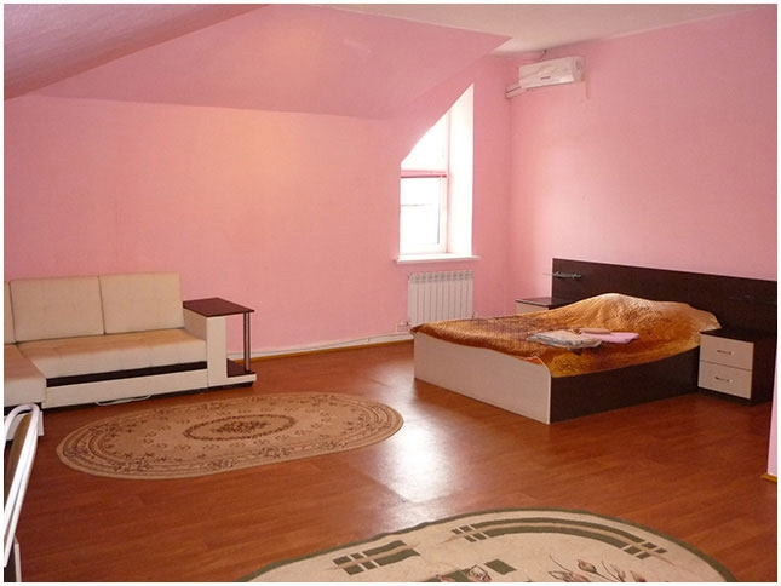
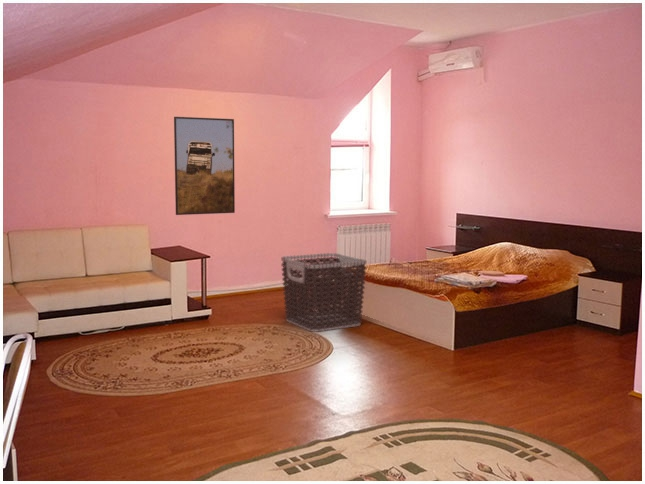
+ clothes hamper (323, 290)
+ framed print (205, 166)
